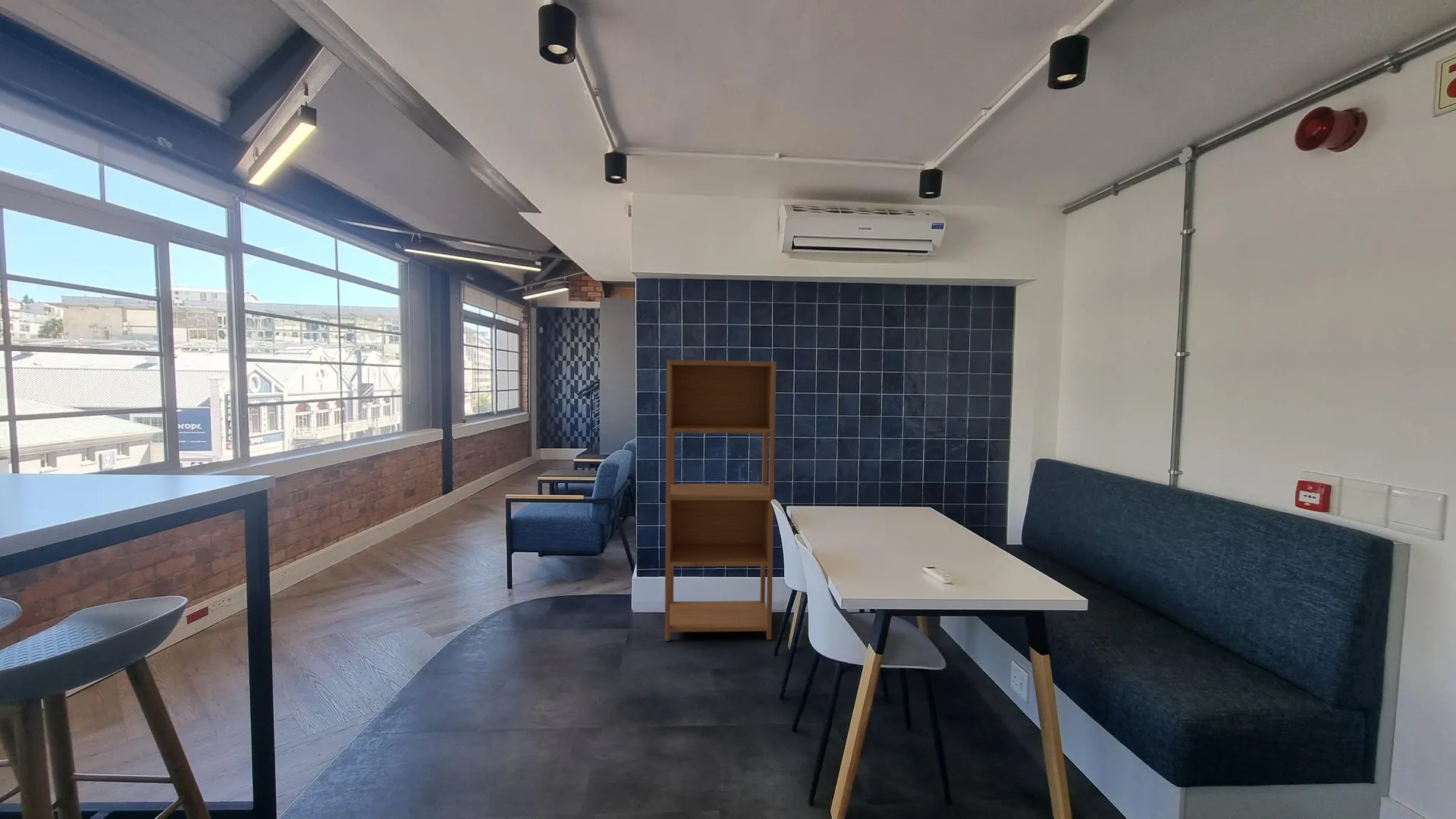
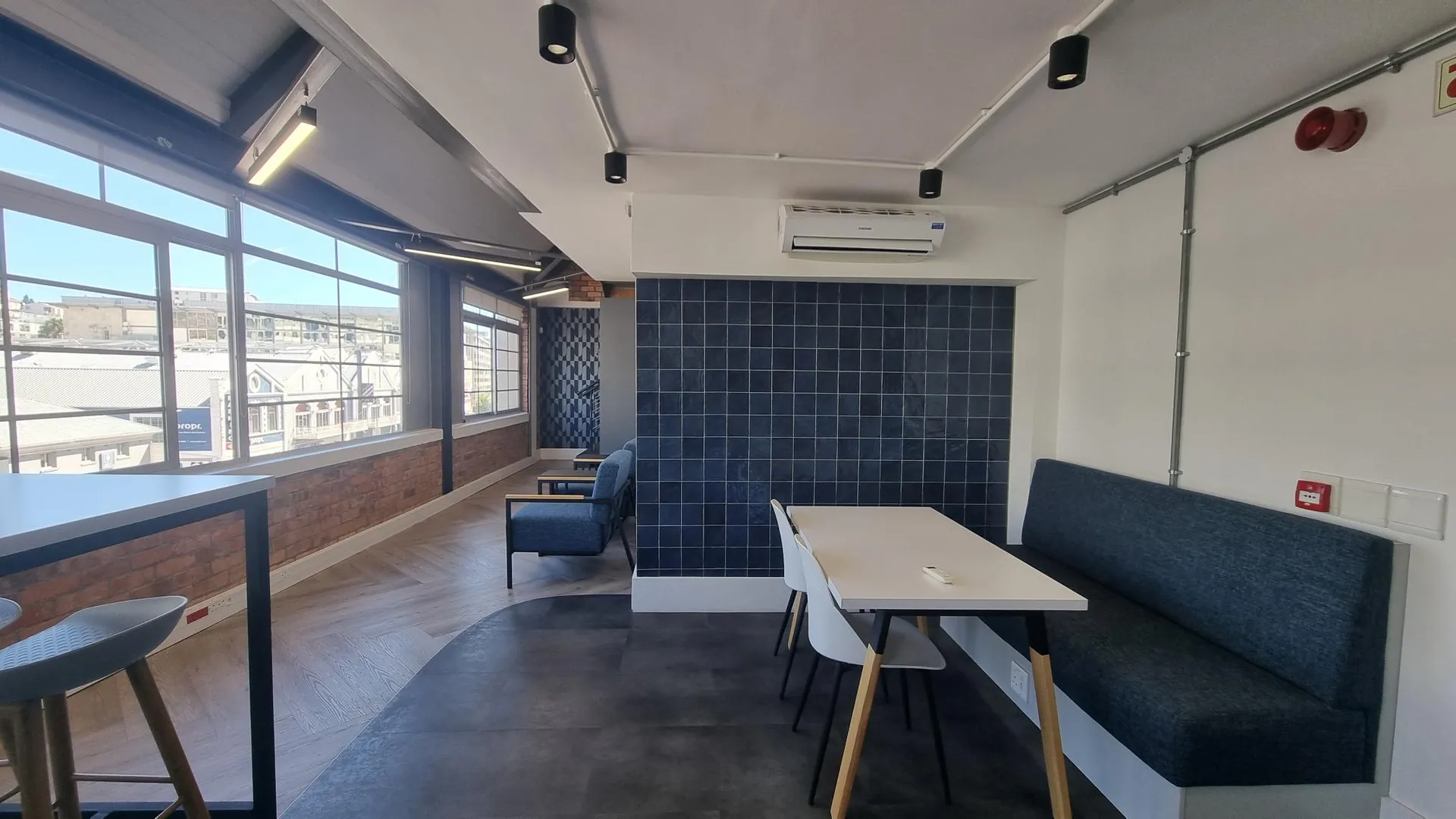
- bookcase (719, 495)
